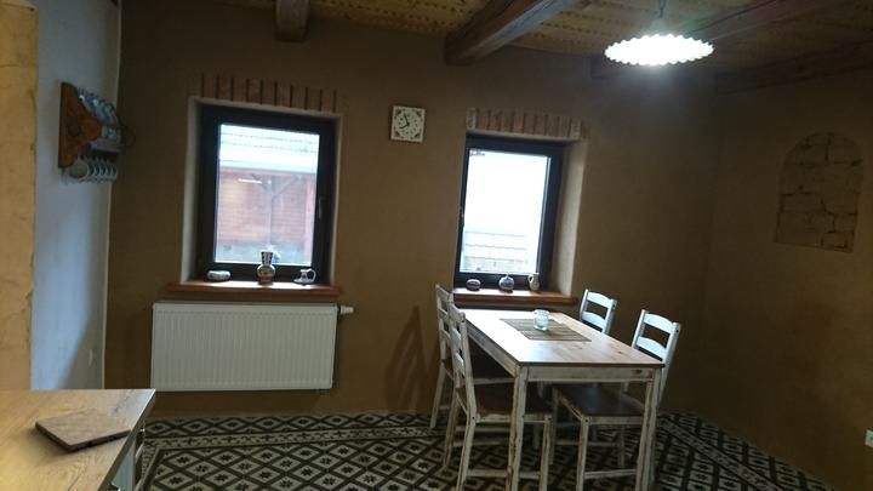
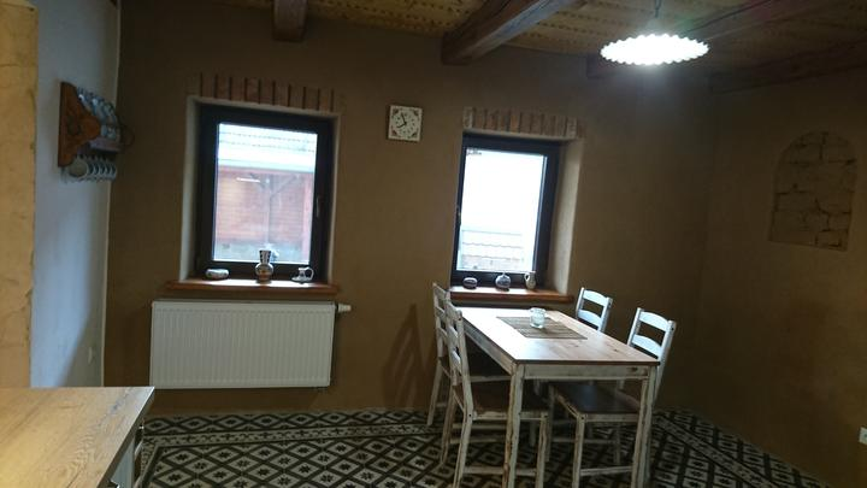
- cutting board (82, 427)
